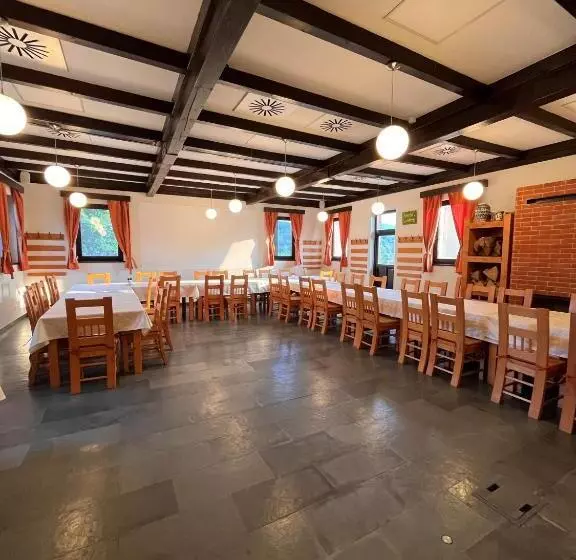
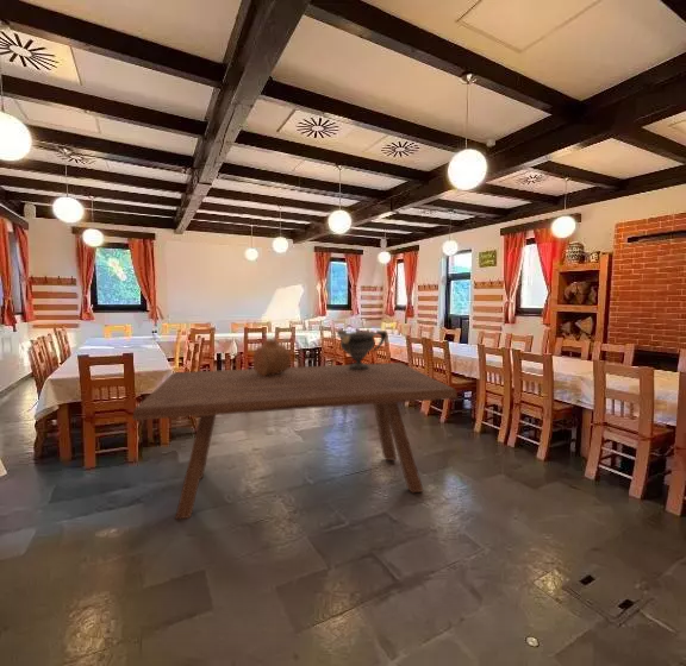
+ dining table (300, 408)
+ decorative bowl (361, 348)
+ vase (270, 356)
